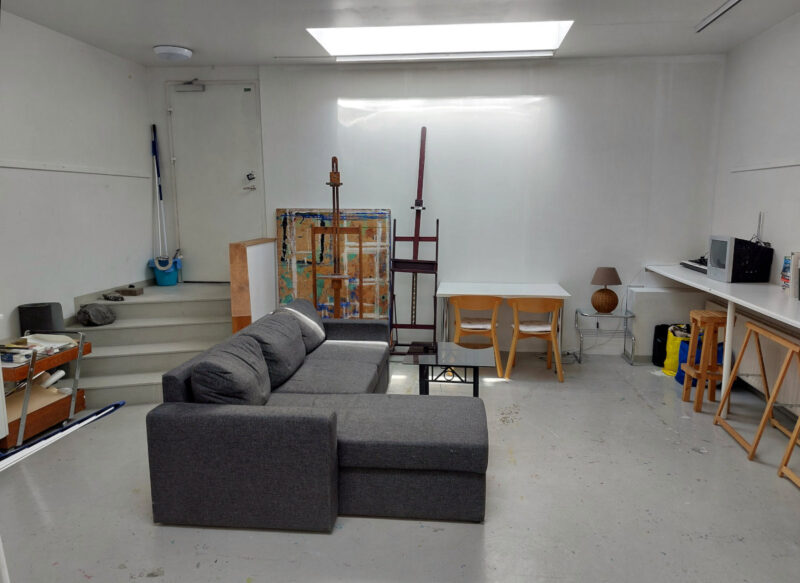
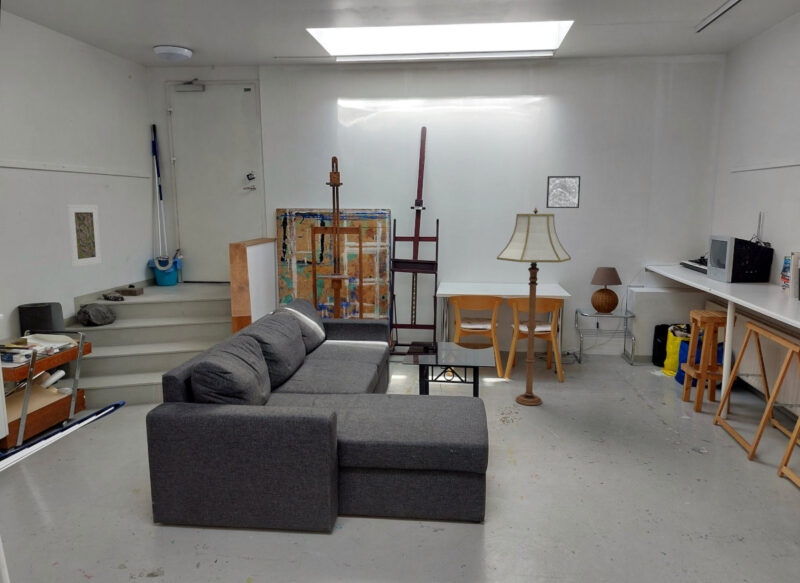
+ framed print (84, 235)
+ wall art (563, 192)
+ floor lamp (531, 306)
